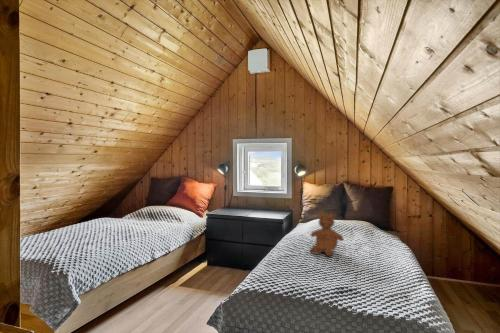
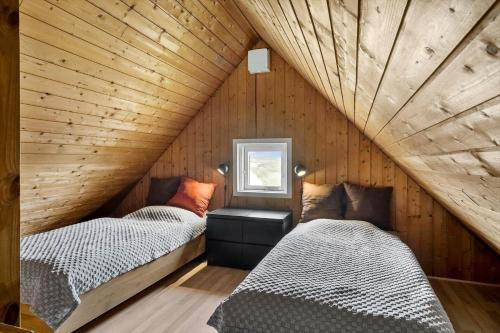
- teddy bear (324, 232)
